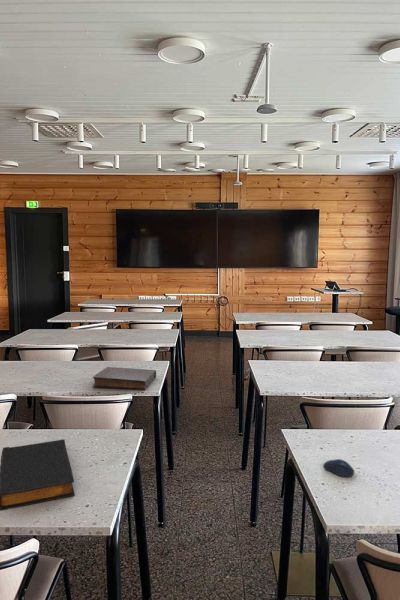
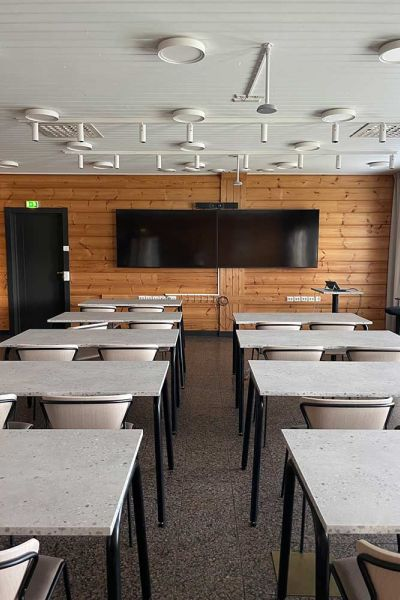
- computer mouse (339, 464)
- book (35, 470)
- book (125, 377)
